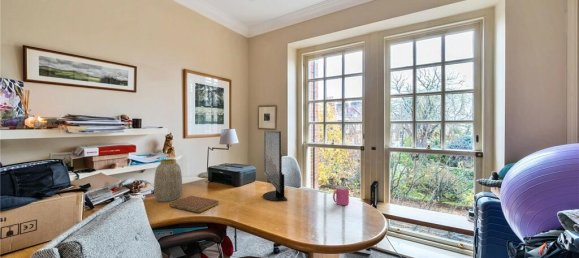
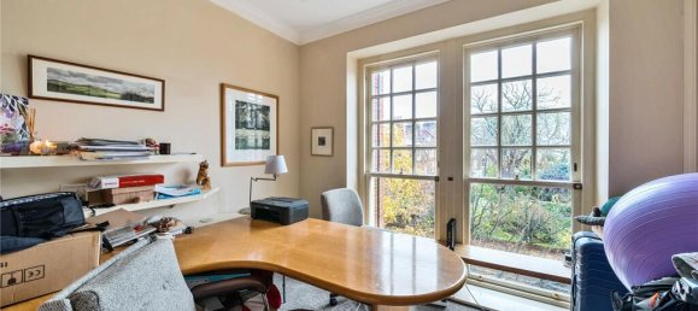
- notebook (194, 203)
- vase (168, 179)
- mug (340, 196)
- monitor (273, 163)
